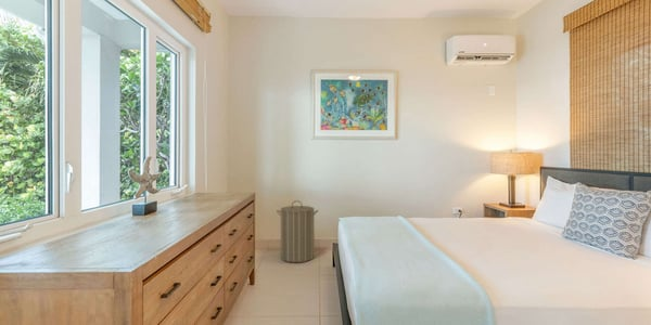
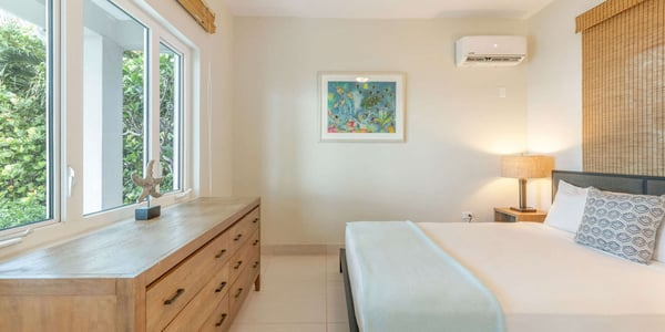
- laundry hamper (297, 229)
